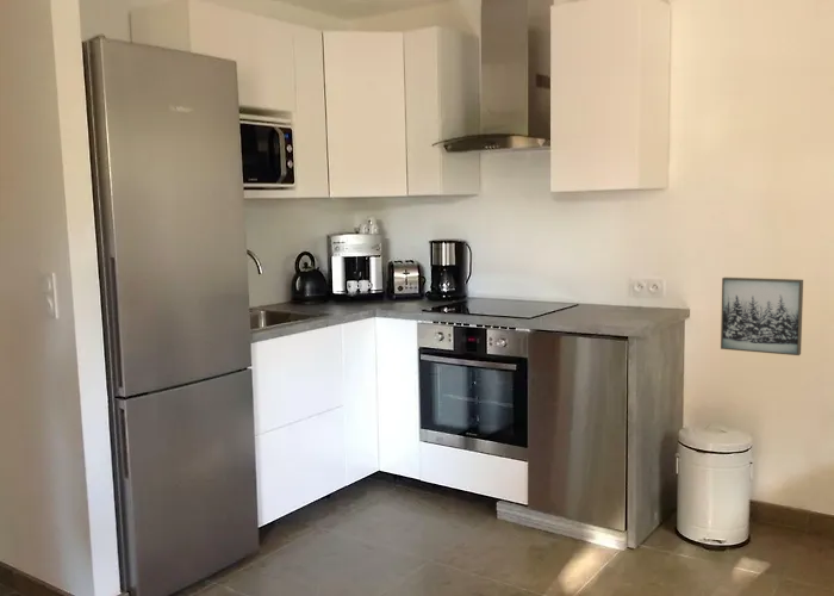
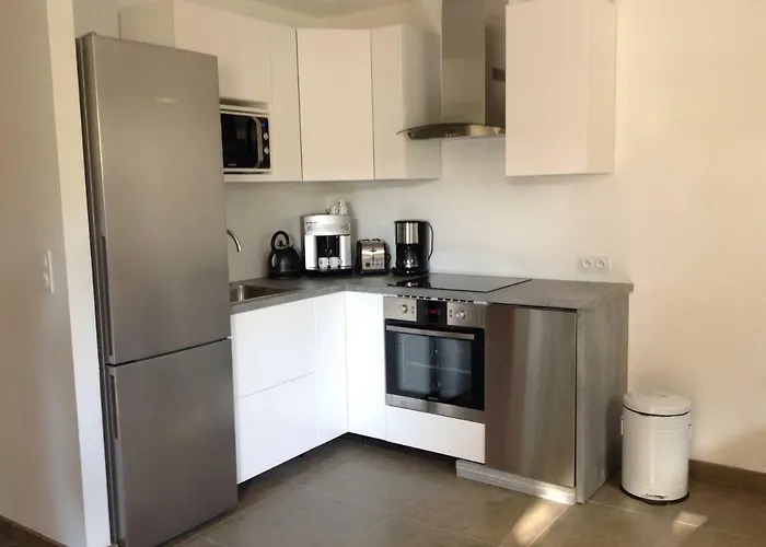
- wall art (760, 315)
